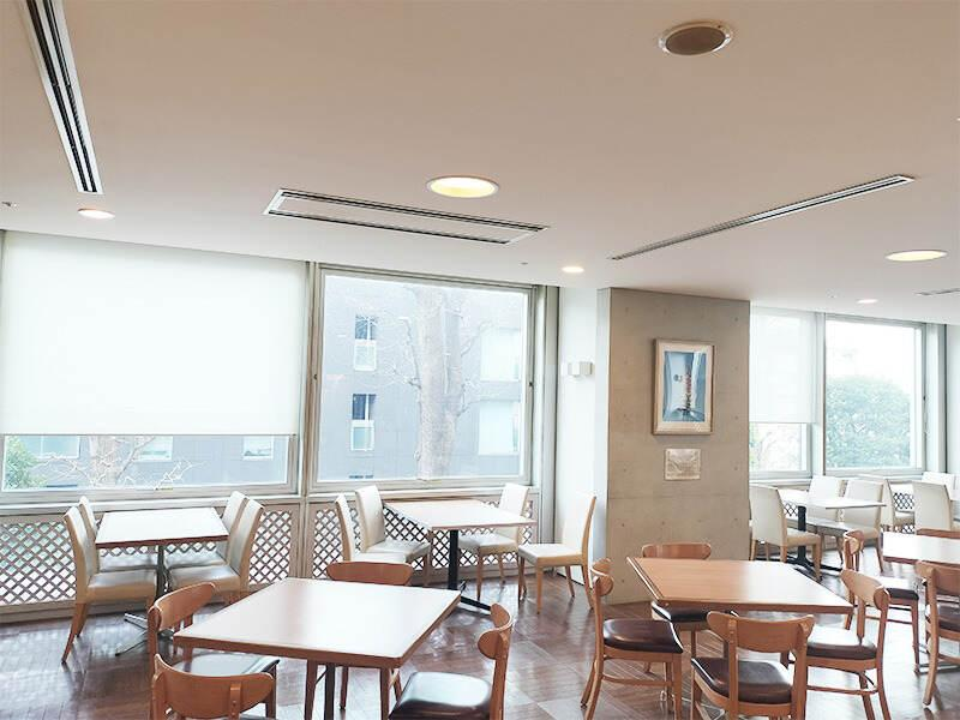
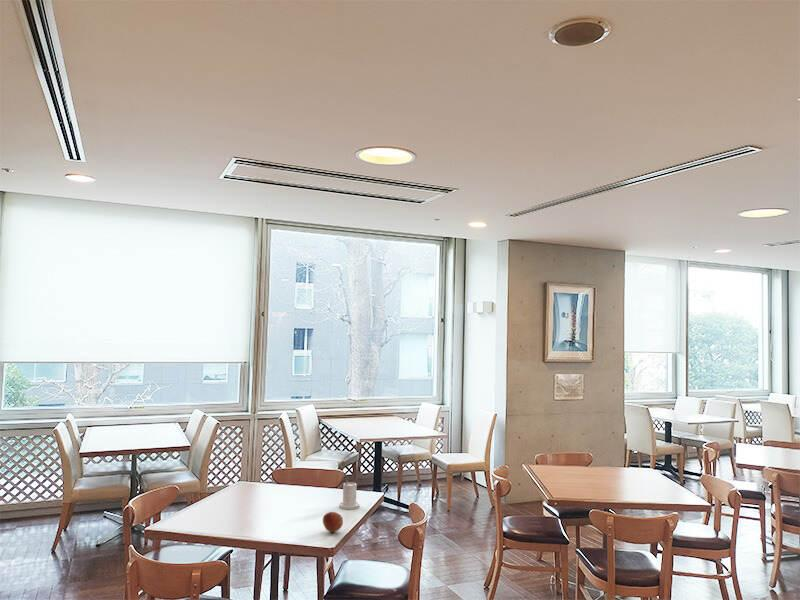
+ fruit (332, 522)
+ candle (349, 493)
